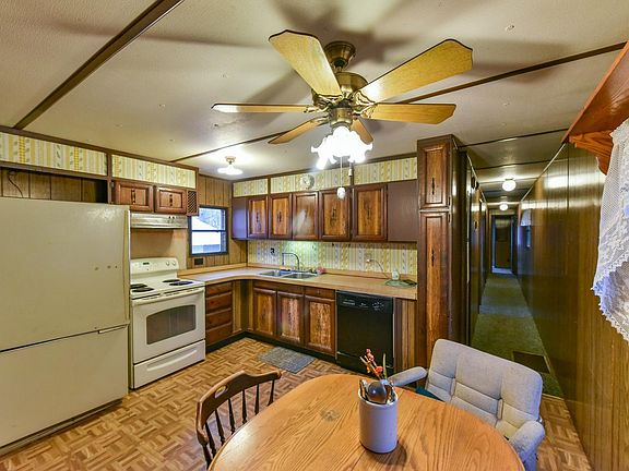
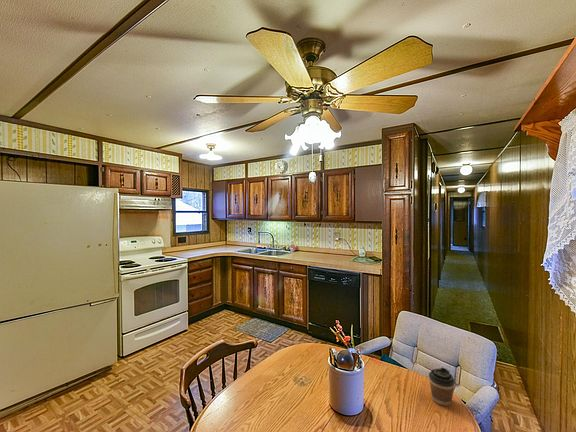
+ coffee cup (441, 385)
